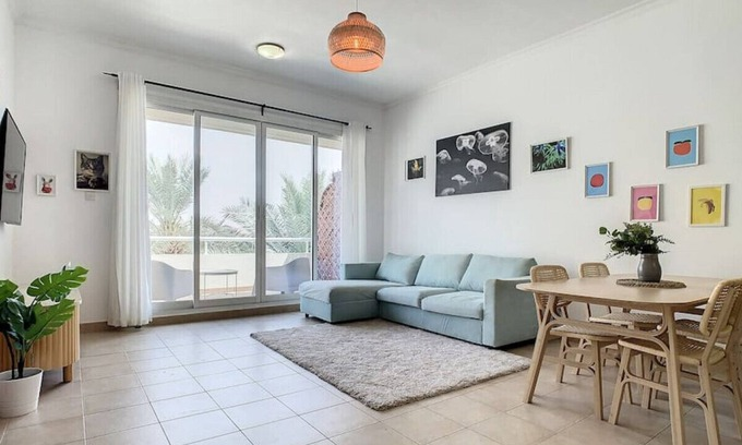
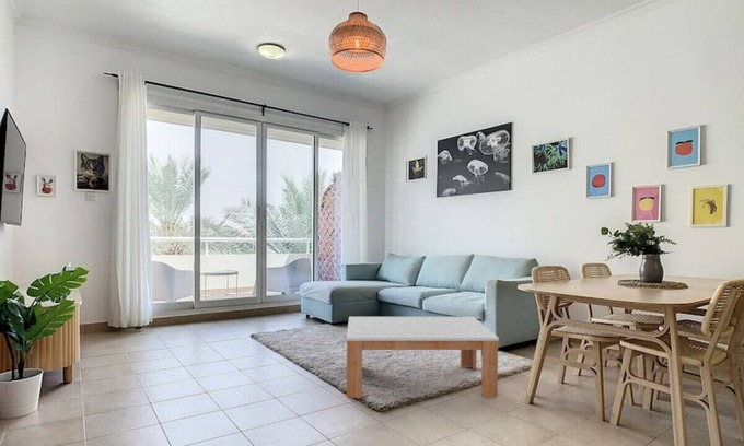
+ coffee table (416, 349)
